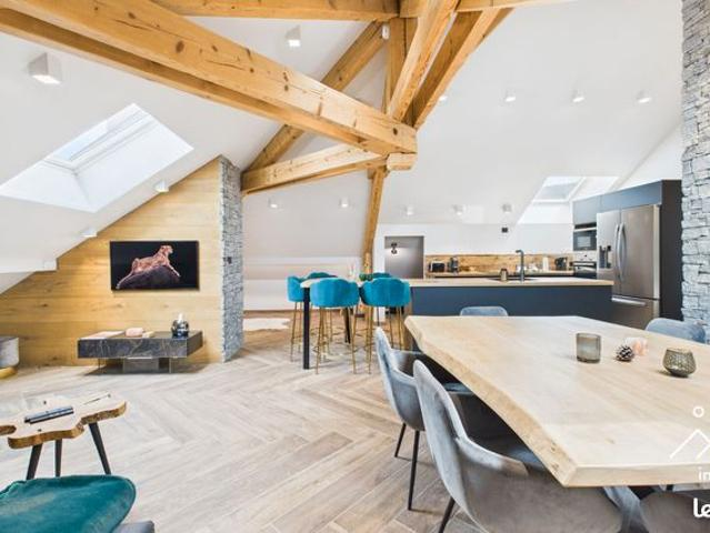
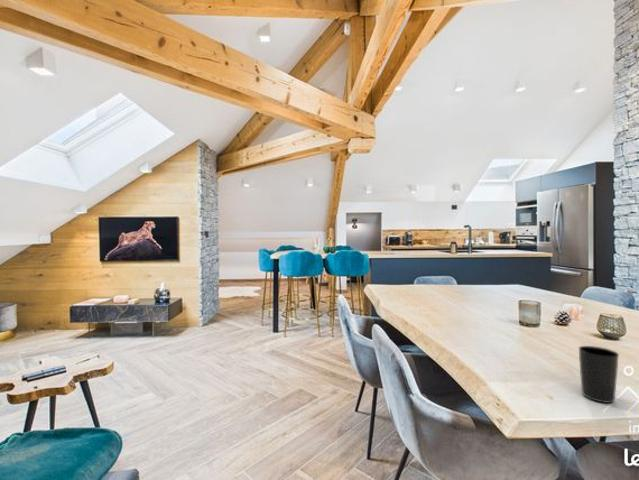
+ cup (597, 373)
